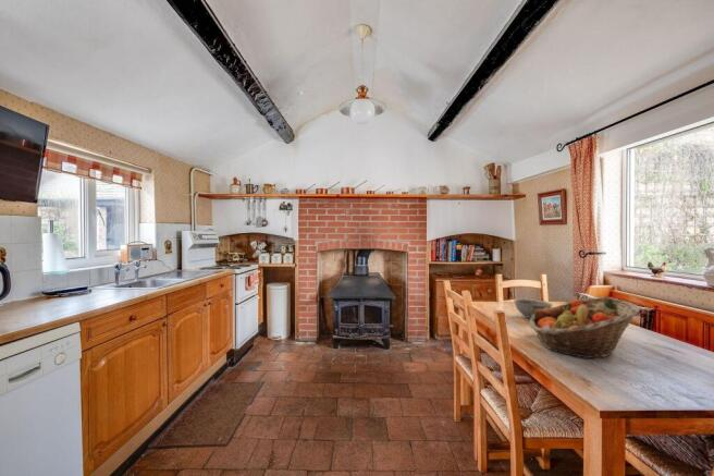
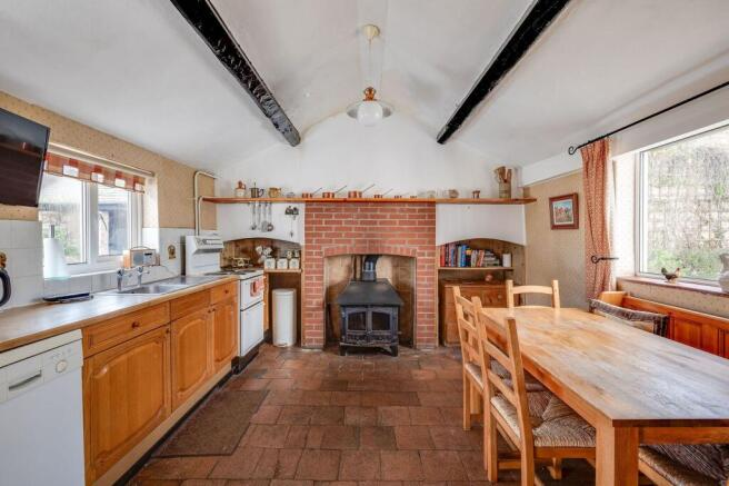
- fruit basket (579, 322)
- bowl (532, 309)
